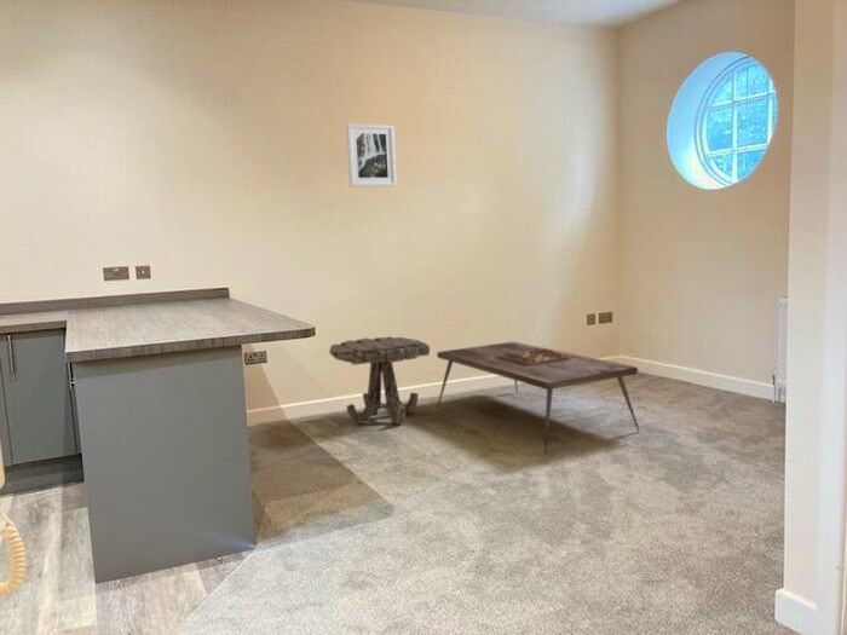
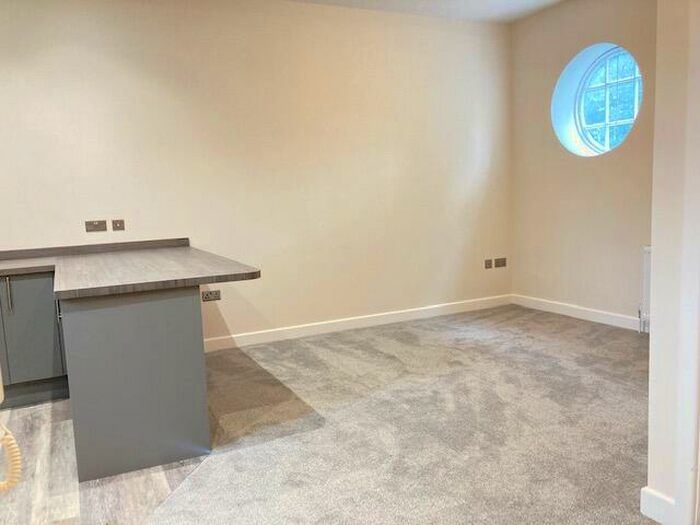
- coffee table (528, 383)
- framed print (371, 155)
- side table (380, 381)
